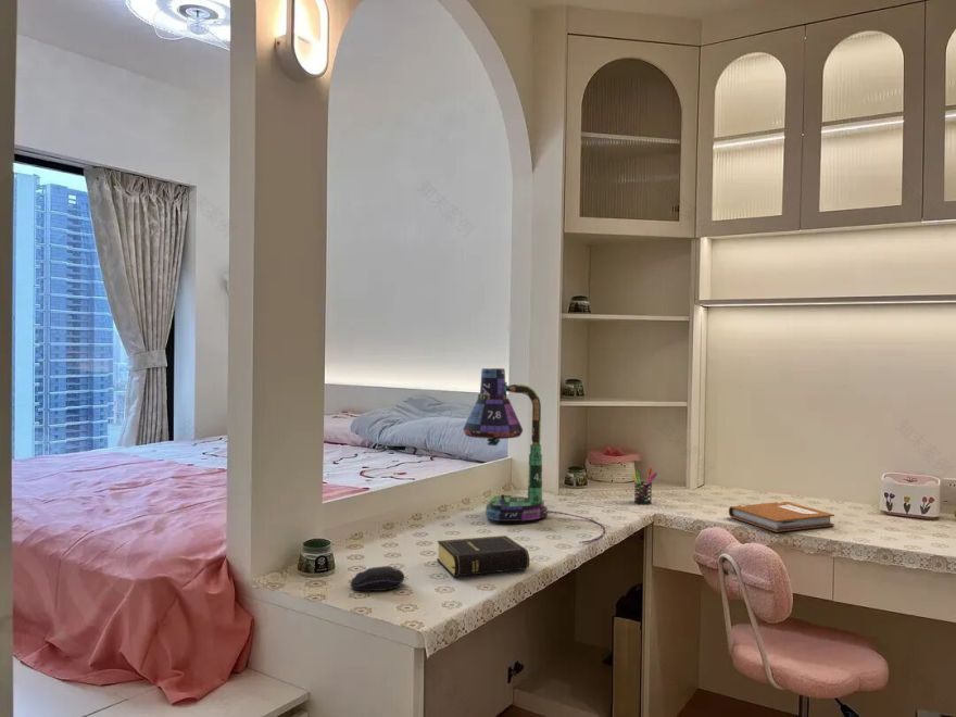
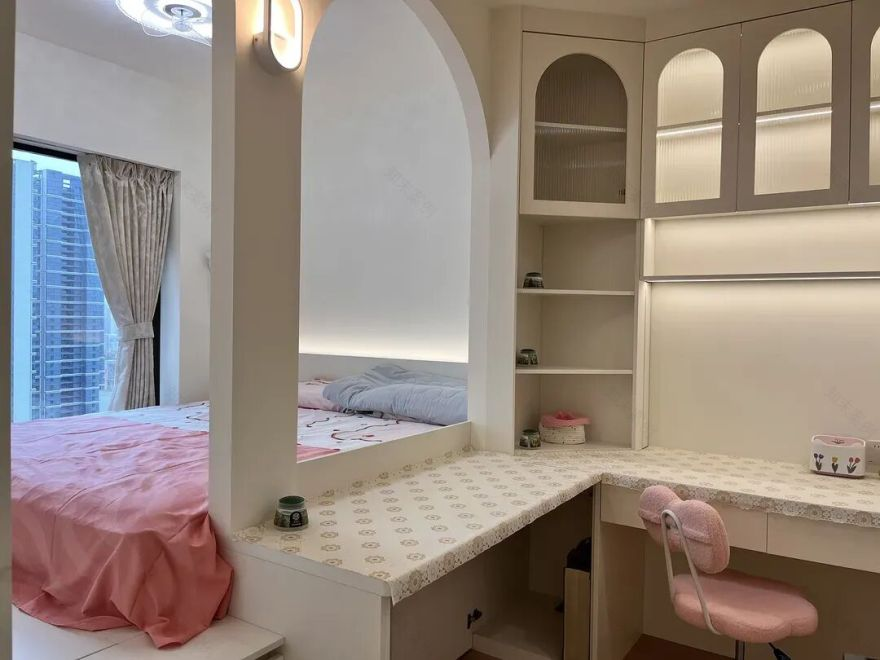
- desk lamp (531, 448)
- book (485, 555)
- computer mouse (377, 577)
- notebook (781, 515)
- pen holder (642, 485)
